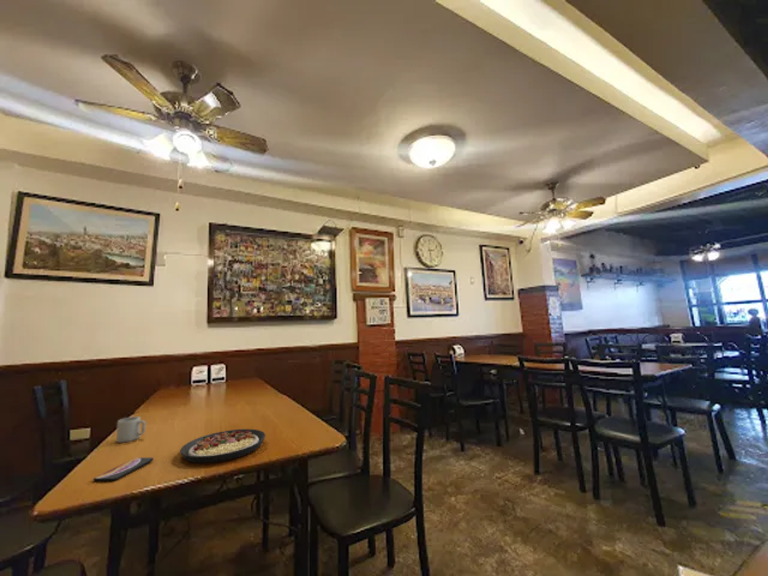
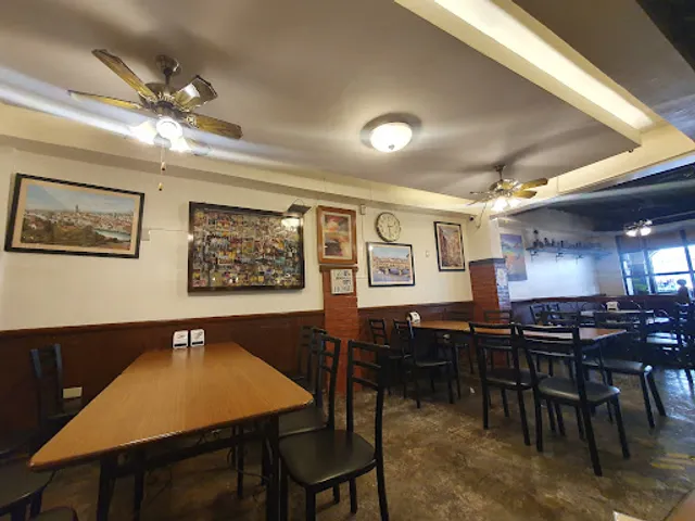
- cup (131, 428)
- smartphone (125, 468)
- plate (224, 443)
